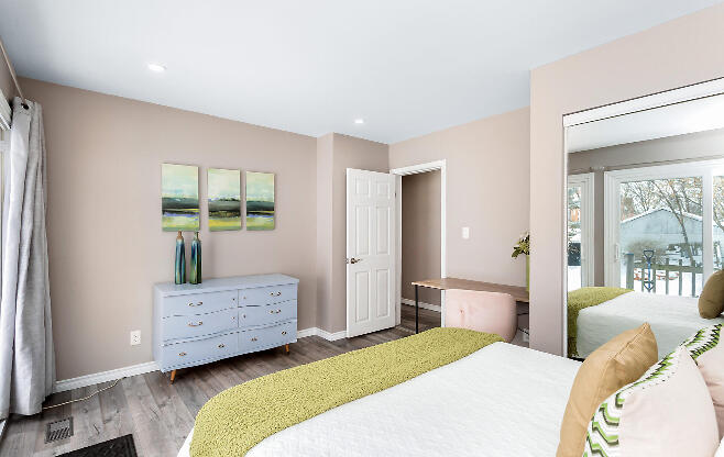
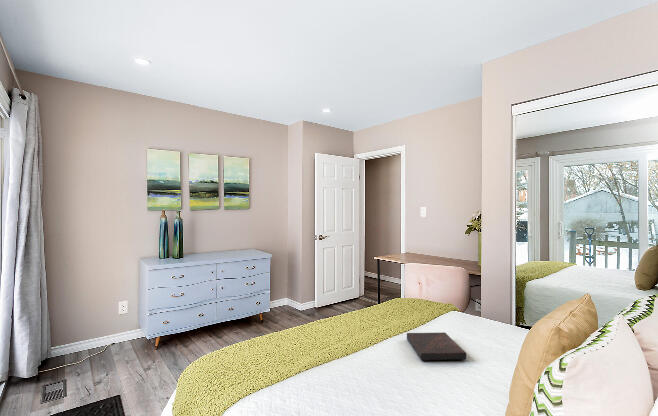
+ book (434, 345)
